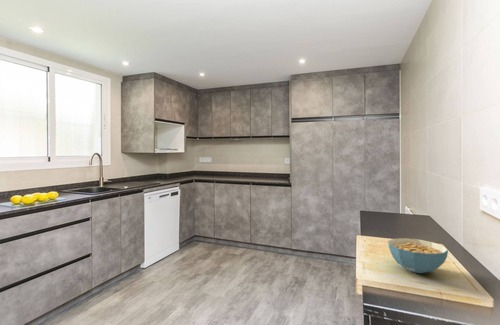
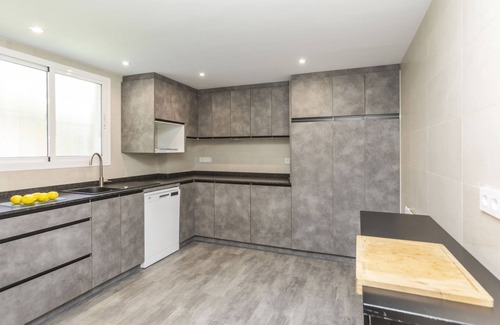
- cereal bowl (416, 257)
